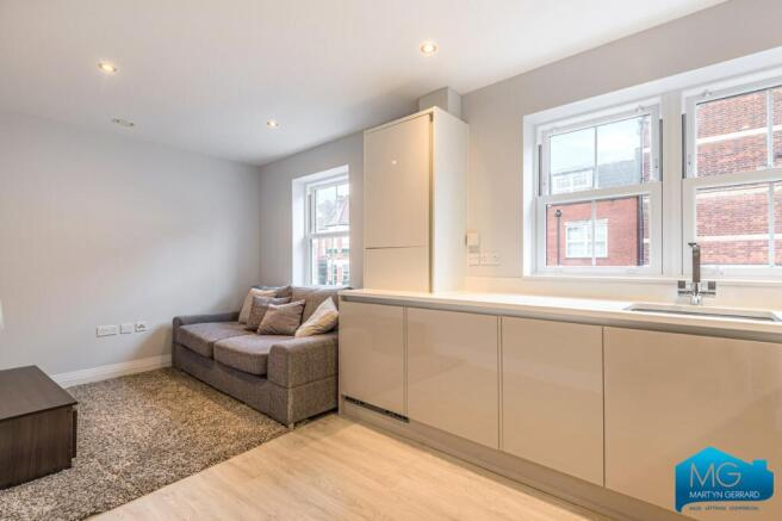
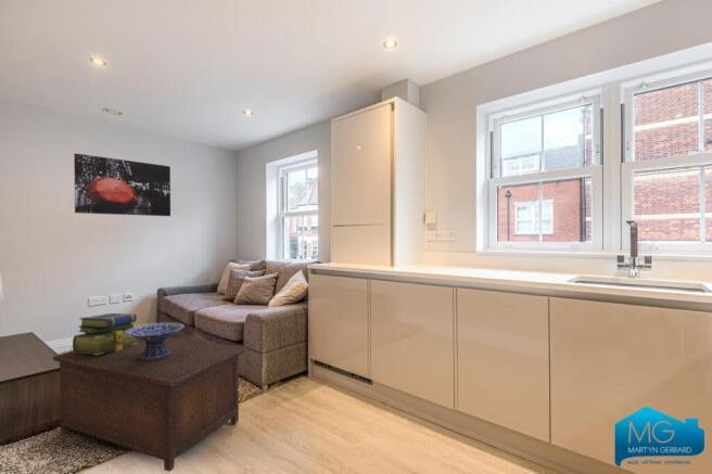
+ cabinet (153, 388)
+ decorative bowl (155, 341)
+ stack of books (106, 330)
+ wall art (126, 188)
